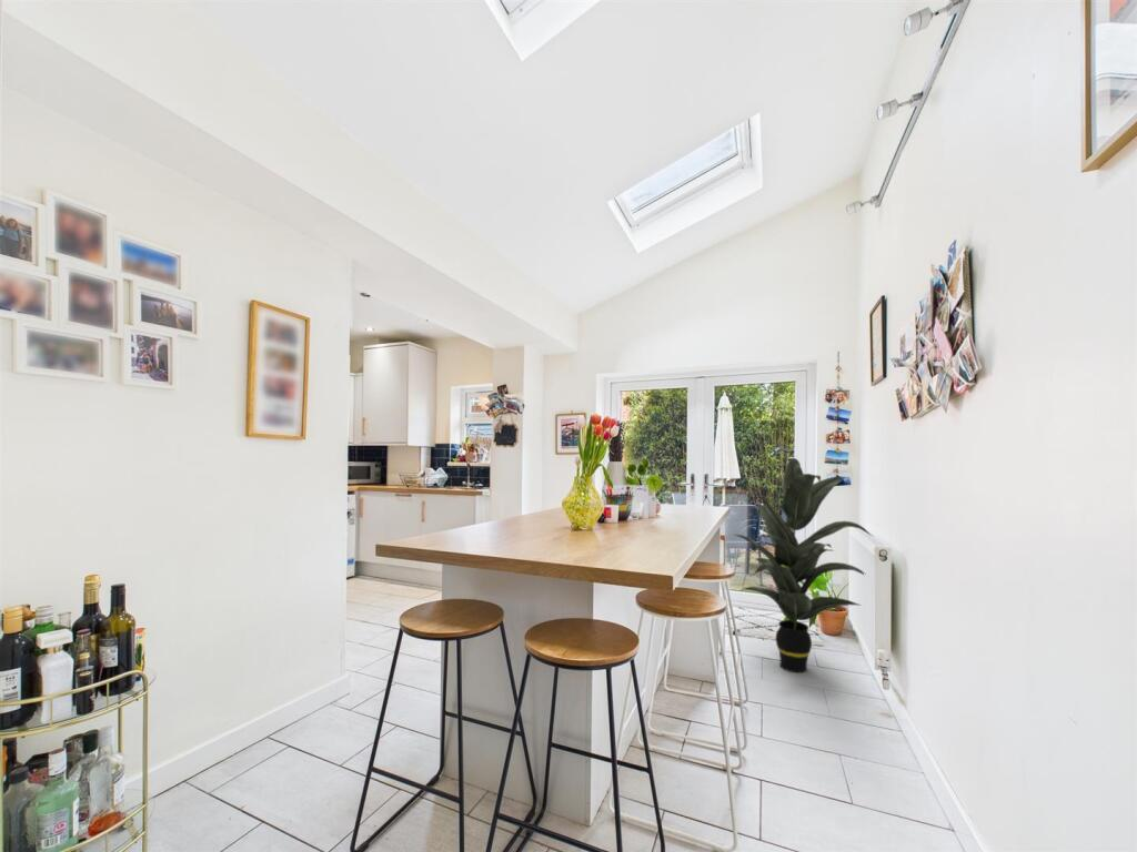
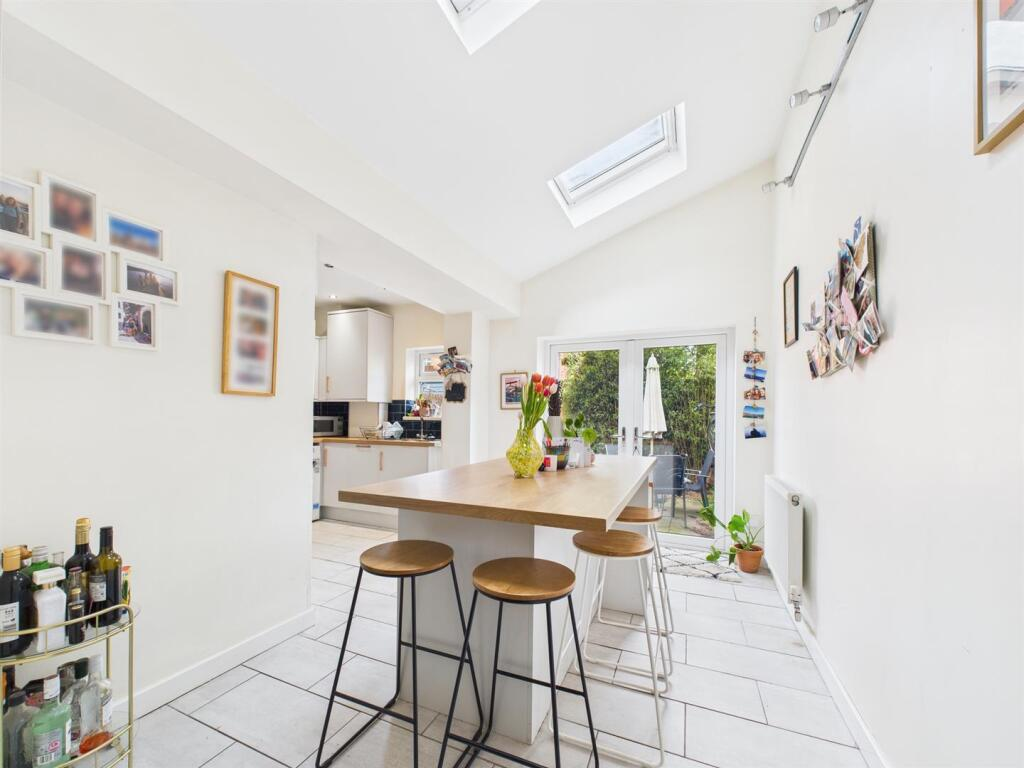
- indoor plant (798, 561)
